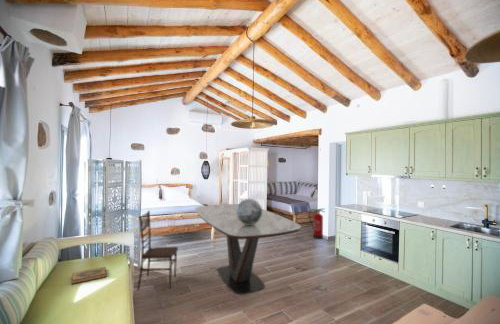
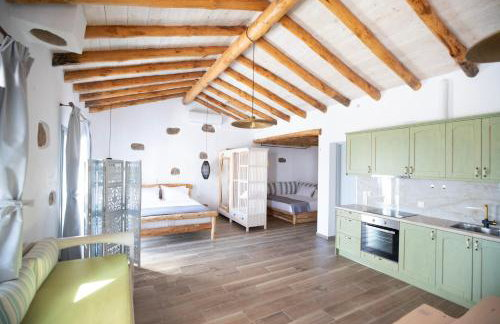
- hardback book (89, 274)
- decorative sphere (249, 211)
- dining chair (159, 247)
- dining table (239, 246)
- fire extinguisher (316, 221)
